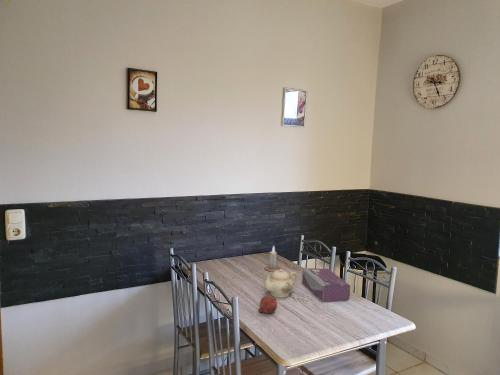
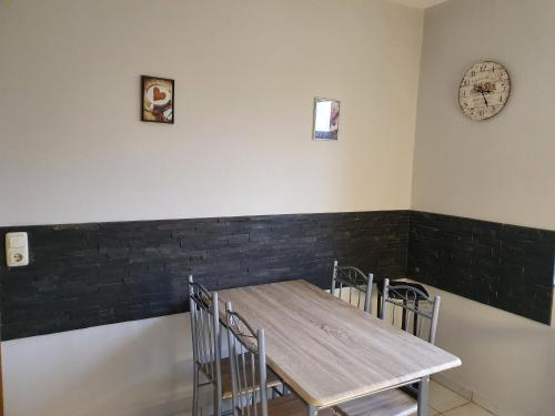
- fruit (267, 304)
- teapot (281, 281)
- candle (273, 257)
- tissue box (325, 283)
